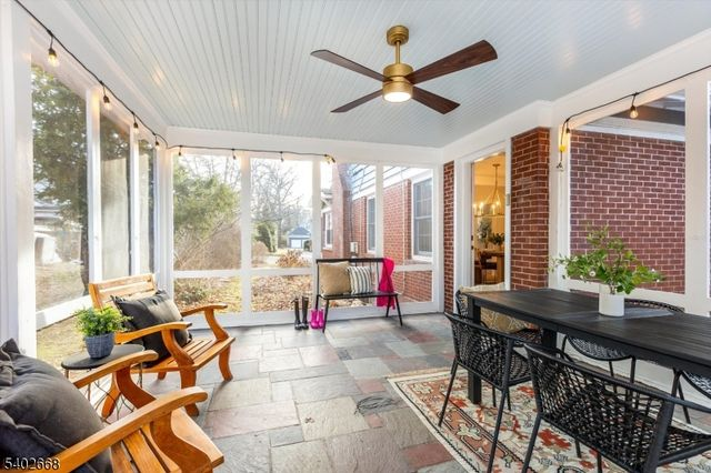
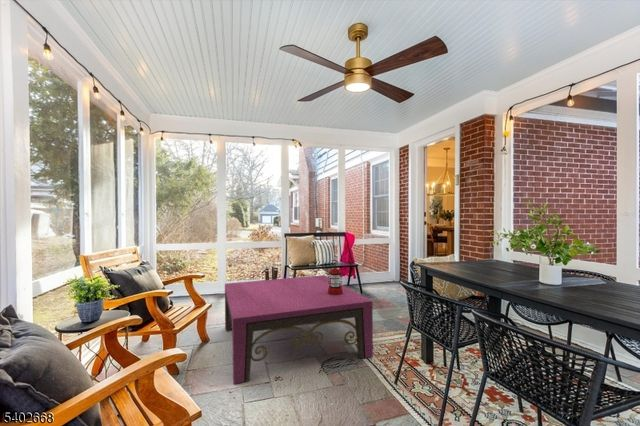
+ lantern (335, 276)
+ coffee table (290, 315)
